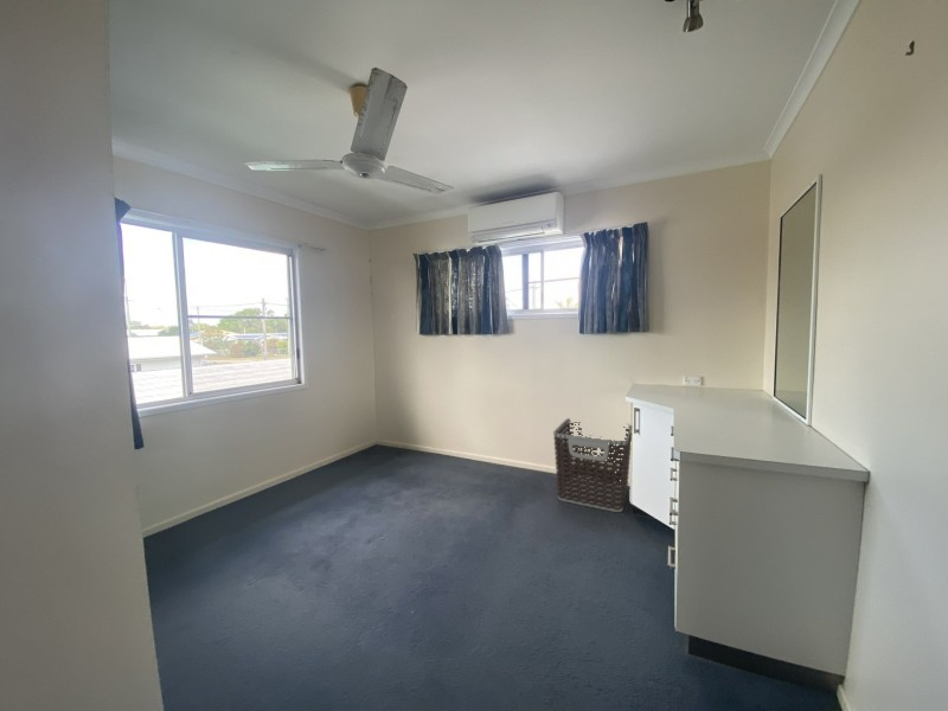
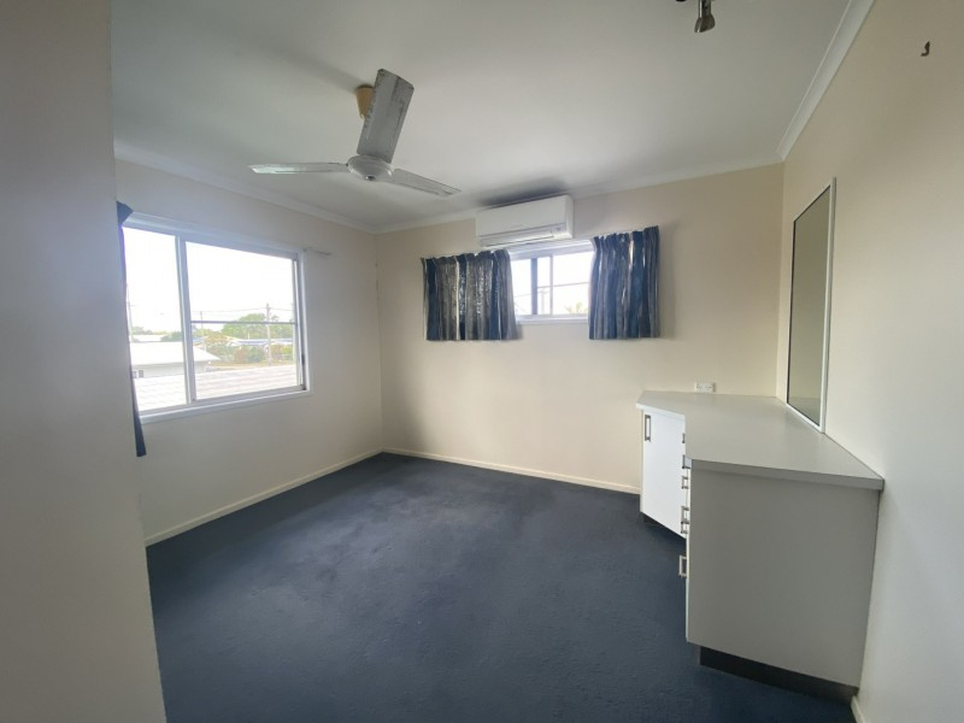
- clothes hamper (592, 461)
